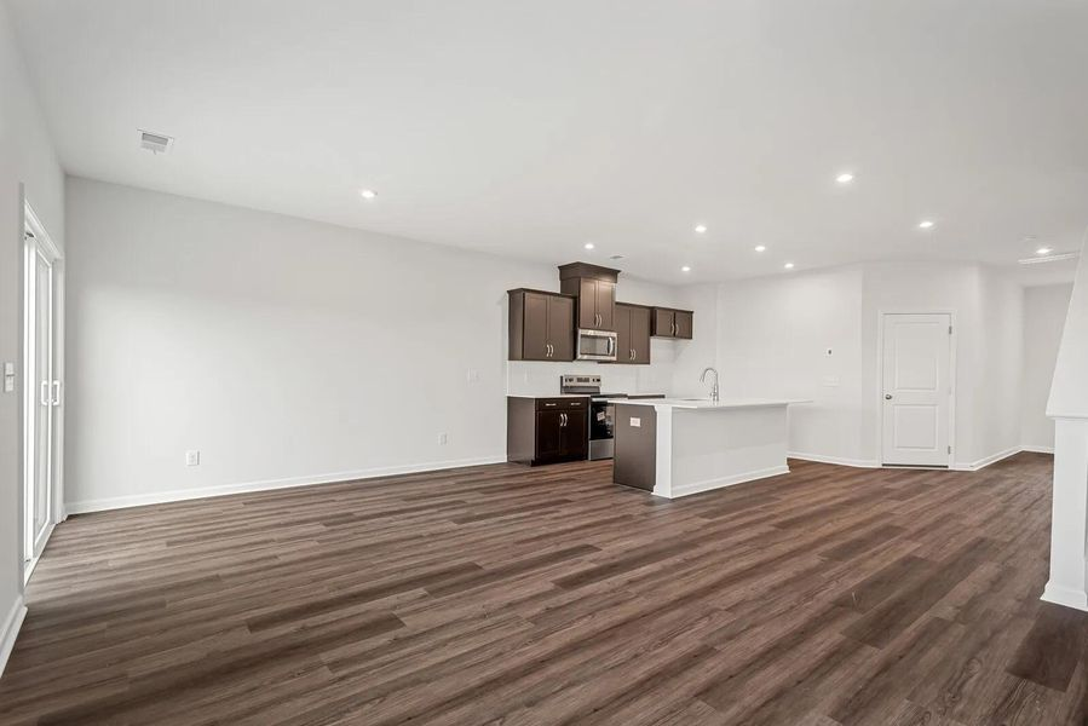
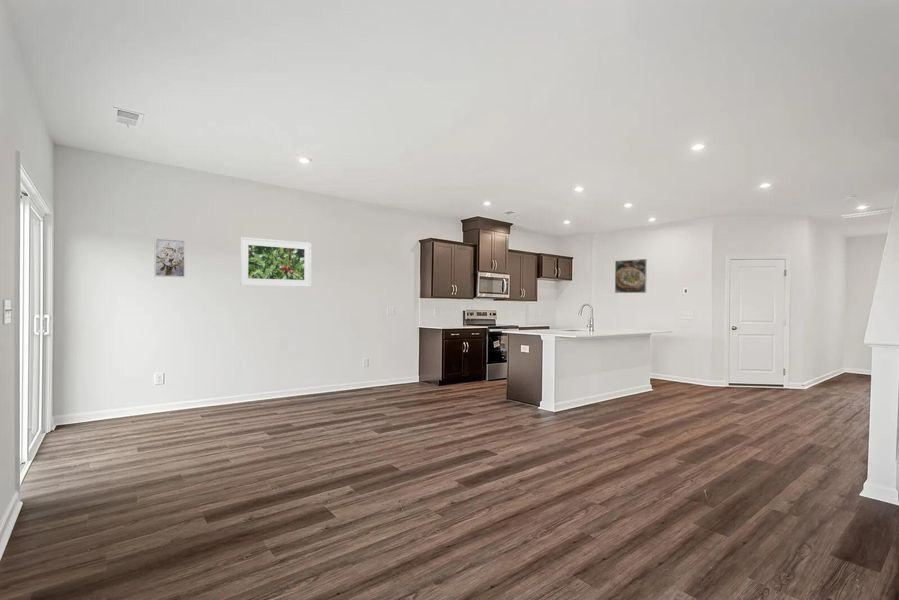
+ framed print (630, 276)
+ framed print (277, 263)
+ wall art (170, 258)
